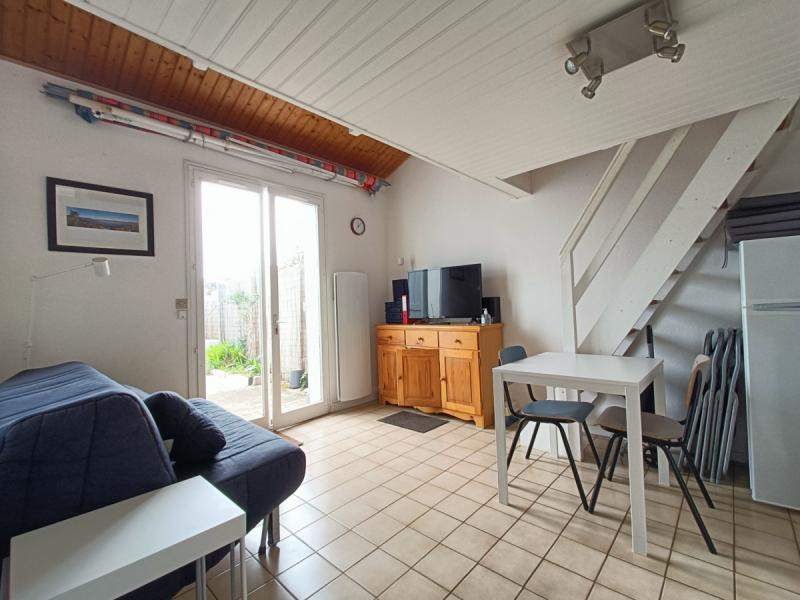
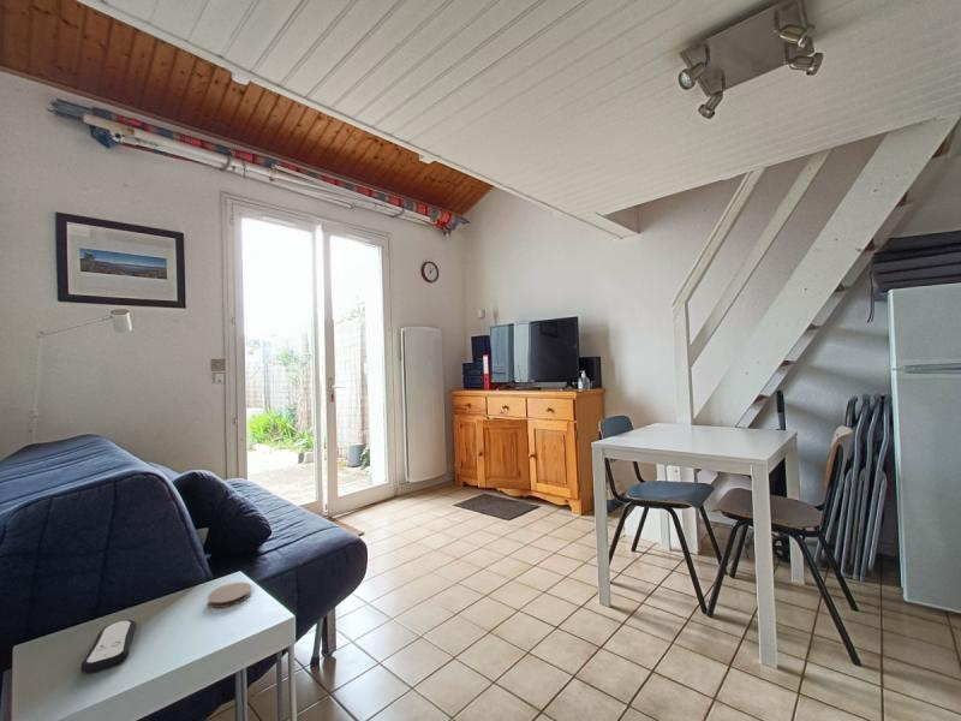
+ coaster (229, 594)
+ remote control (112, 643)
